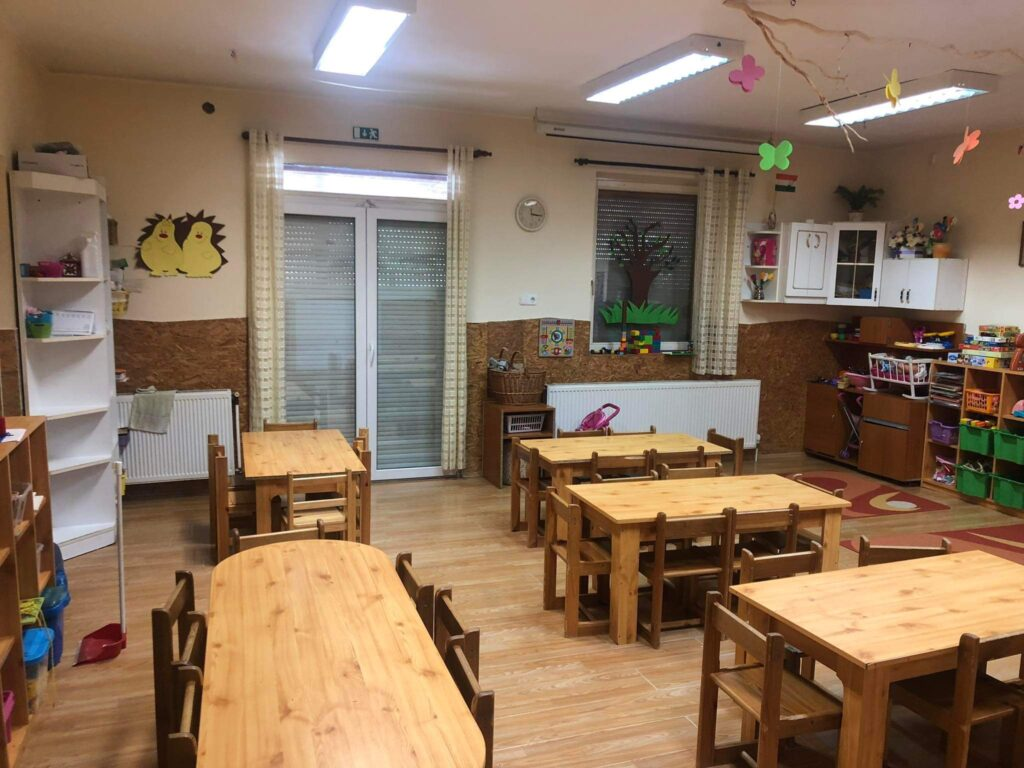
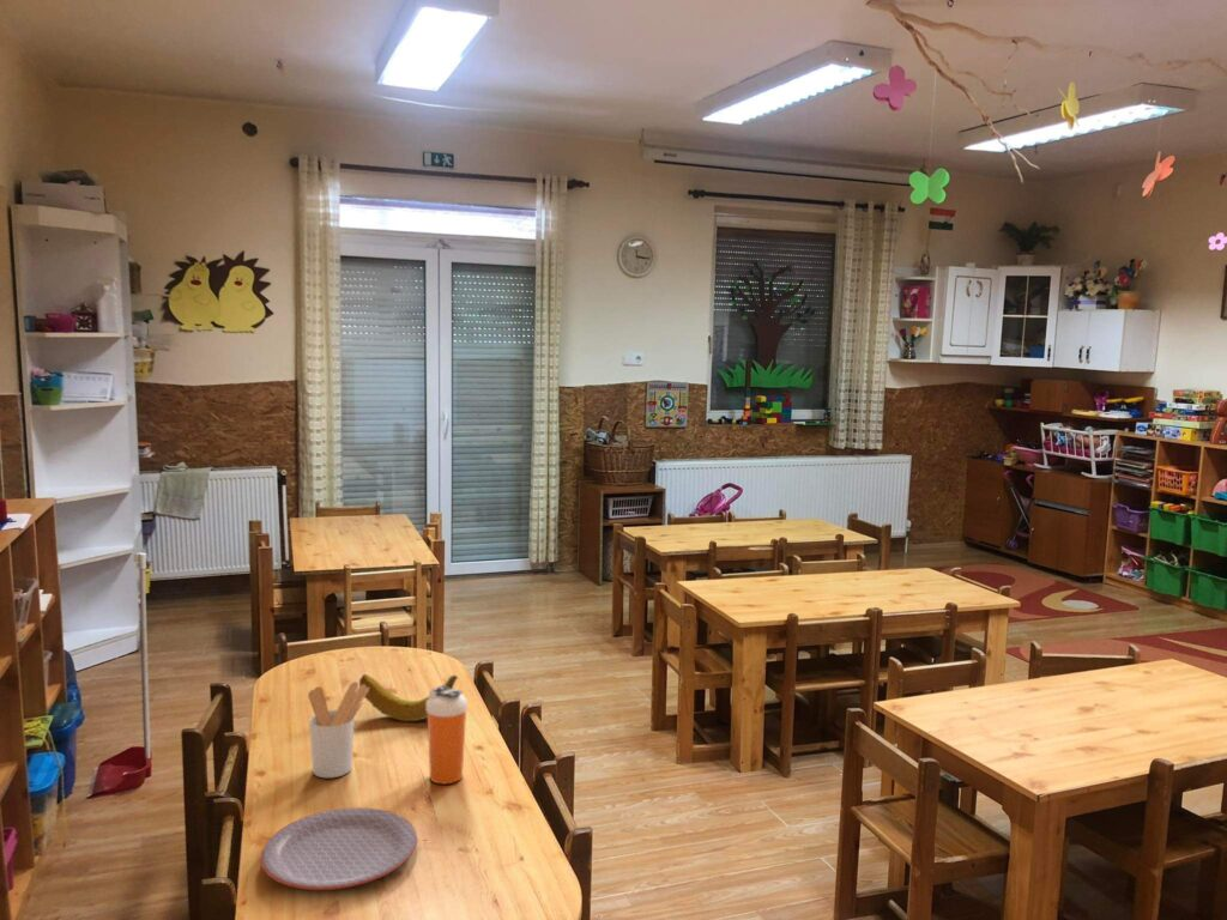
+ shaker bottle (446, 733)
+ plate (340, 849)
+ fruit (405, 700)
+ utensil holder (340, 727)
